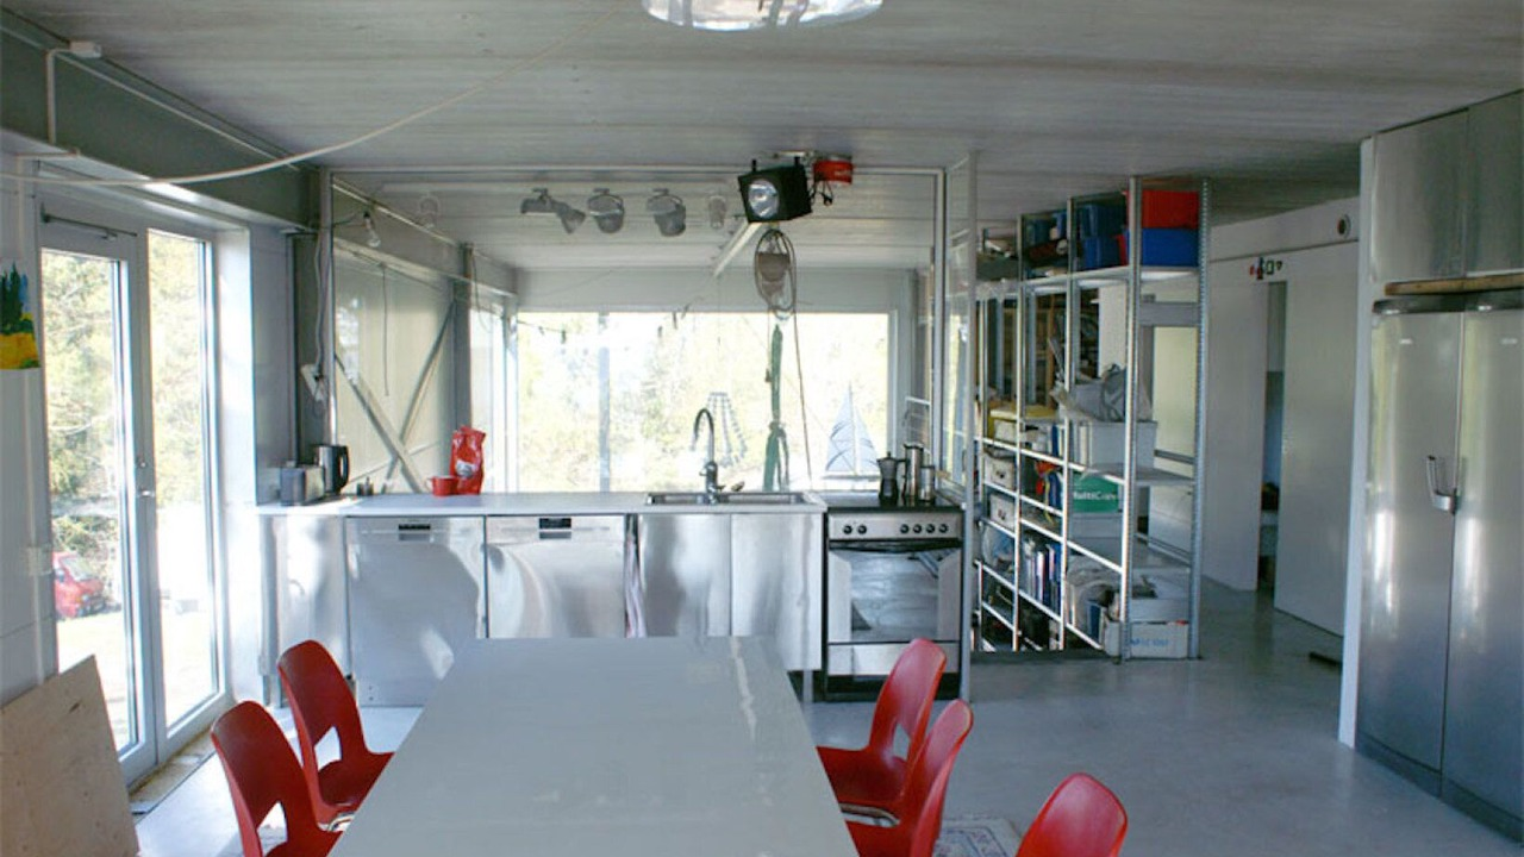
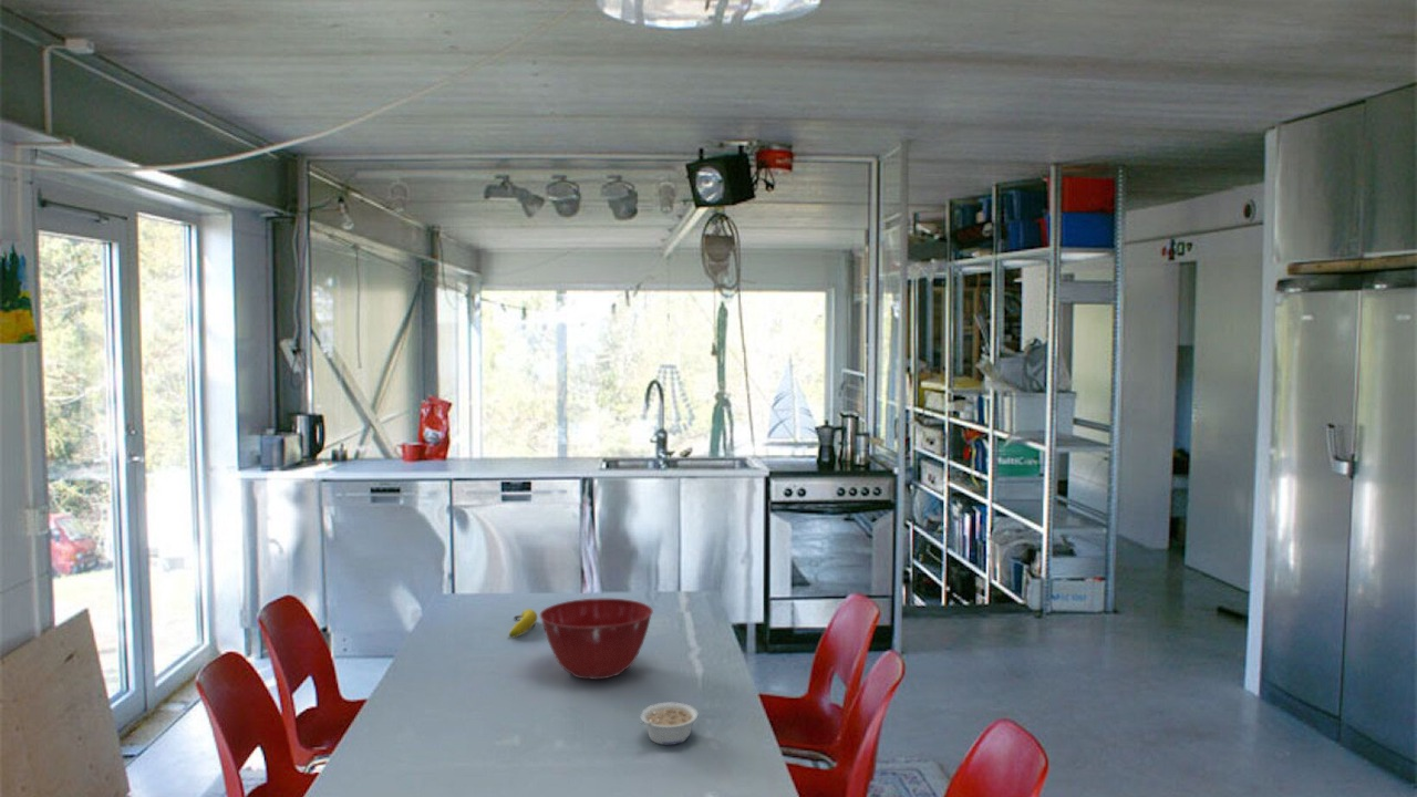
+ mixing bowl (597, 640)
+ legume (669, 723)
+ fruit (523, 620)
